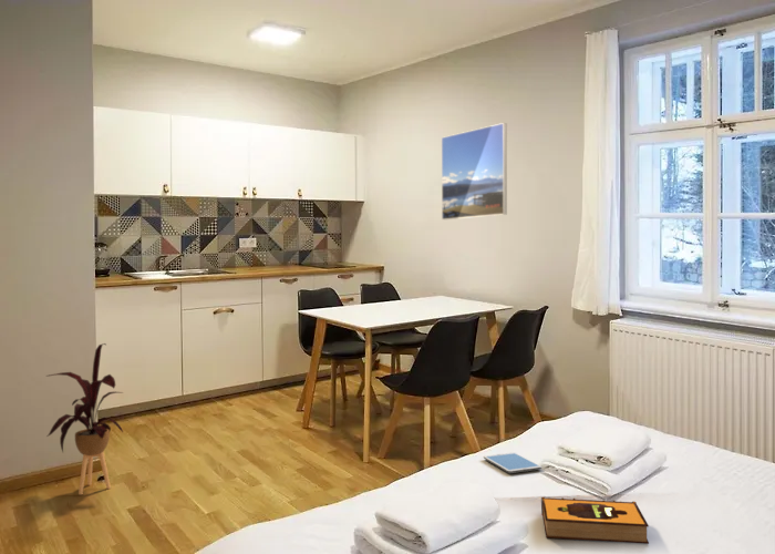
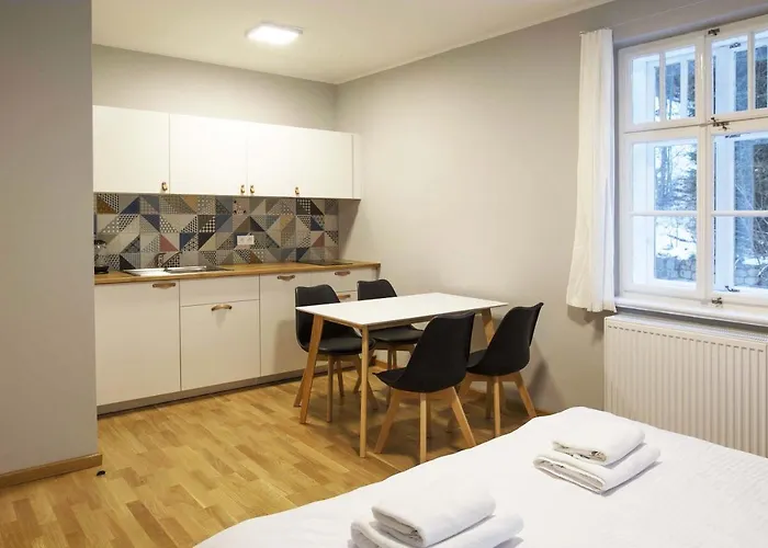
- house plant (84, 418)
- hardback book (591, 517)
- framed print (472, 174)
- tablet (512, 462)
